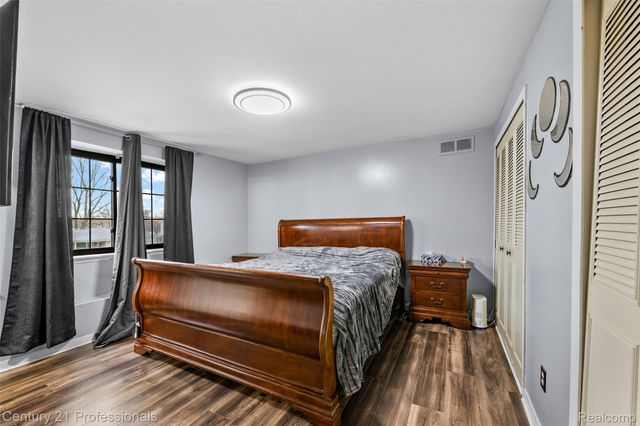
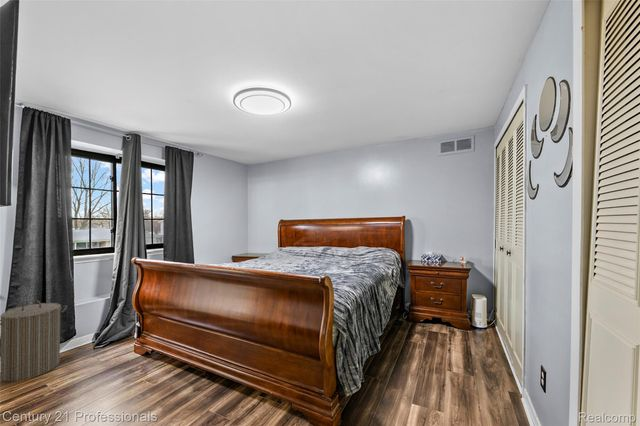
+ laundry hamper (32, 334)
